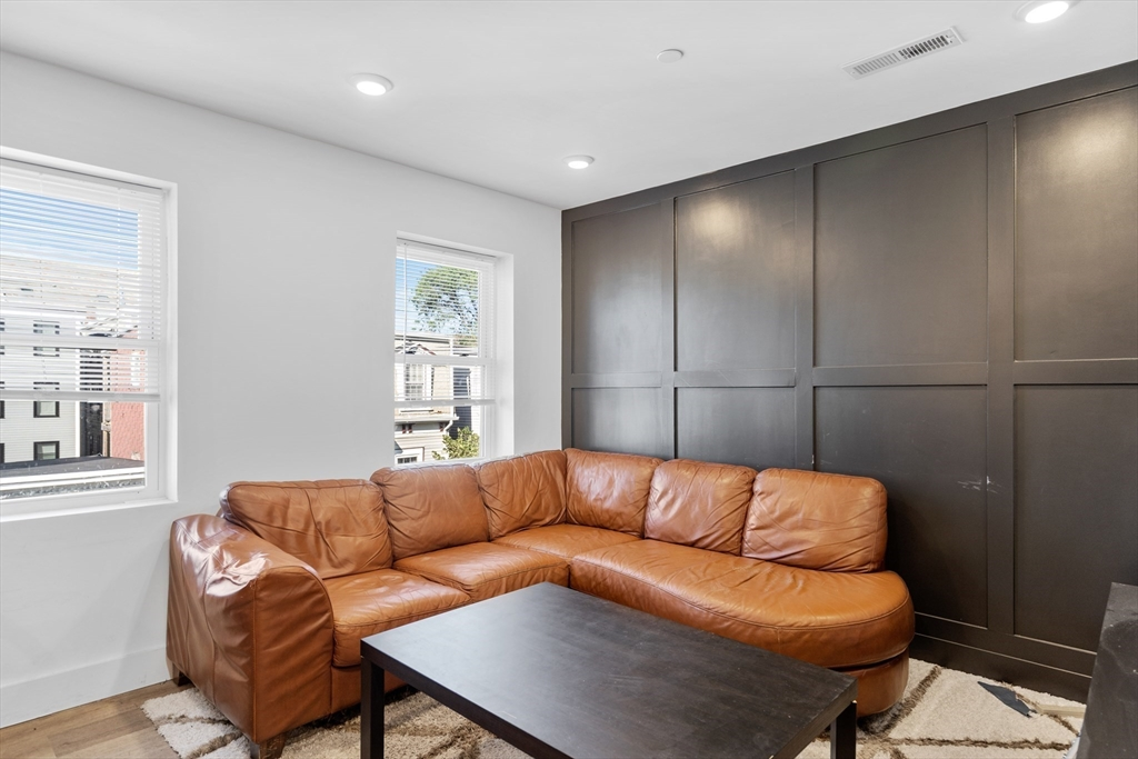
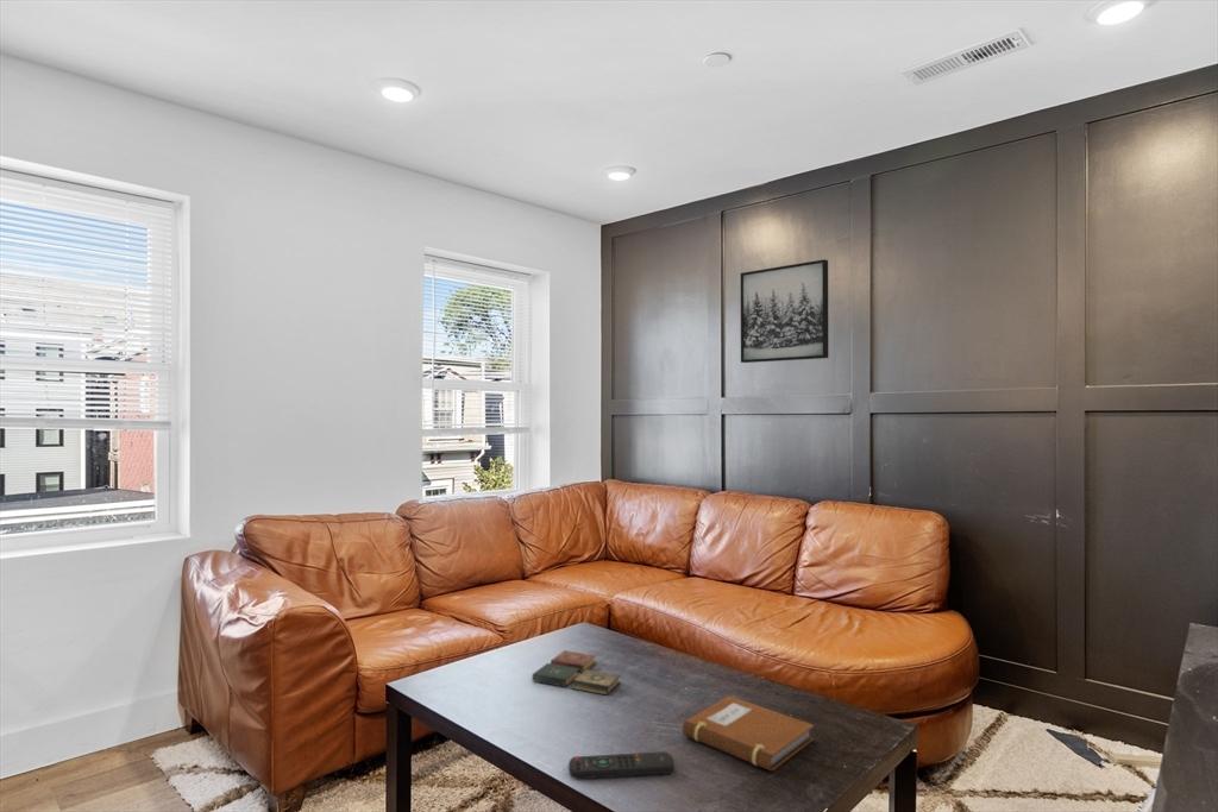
+ book (584, 671)
+ remote control (621, 764)
+ wall art (781, 313)
+ notebook (745, 730)
